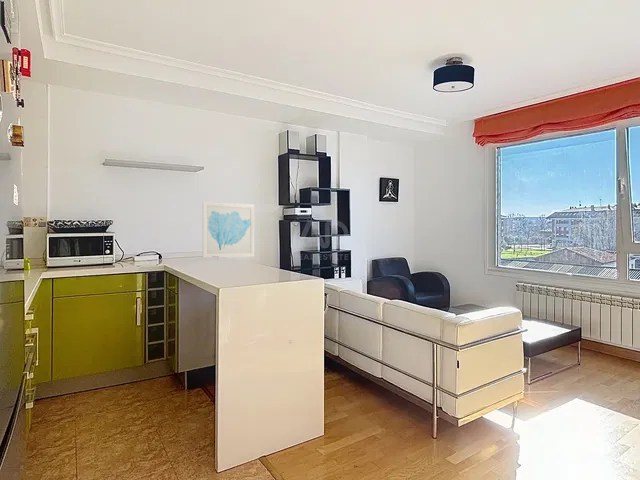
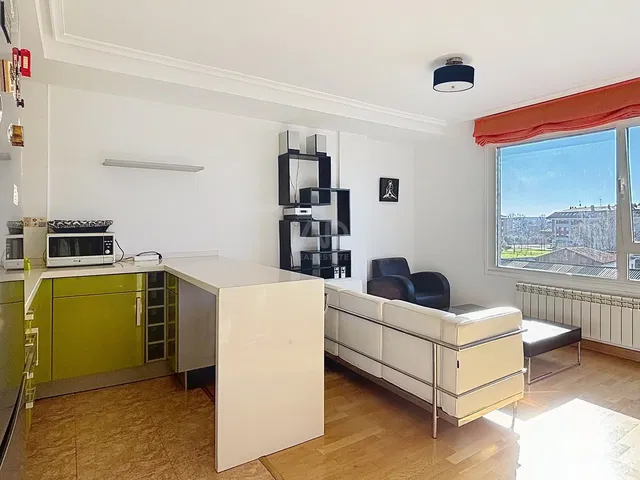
- wall art (229, 230)
